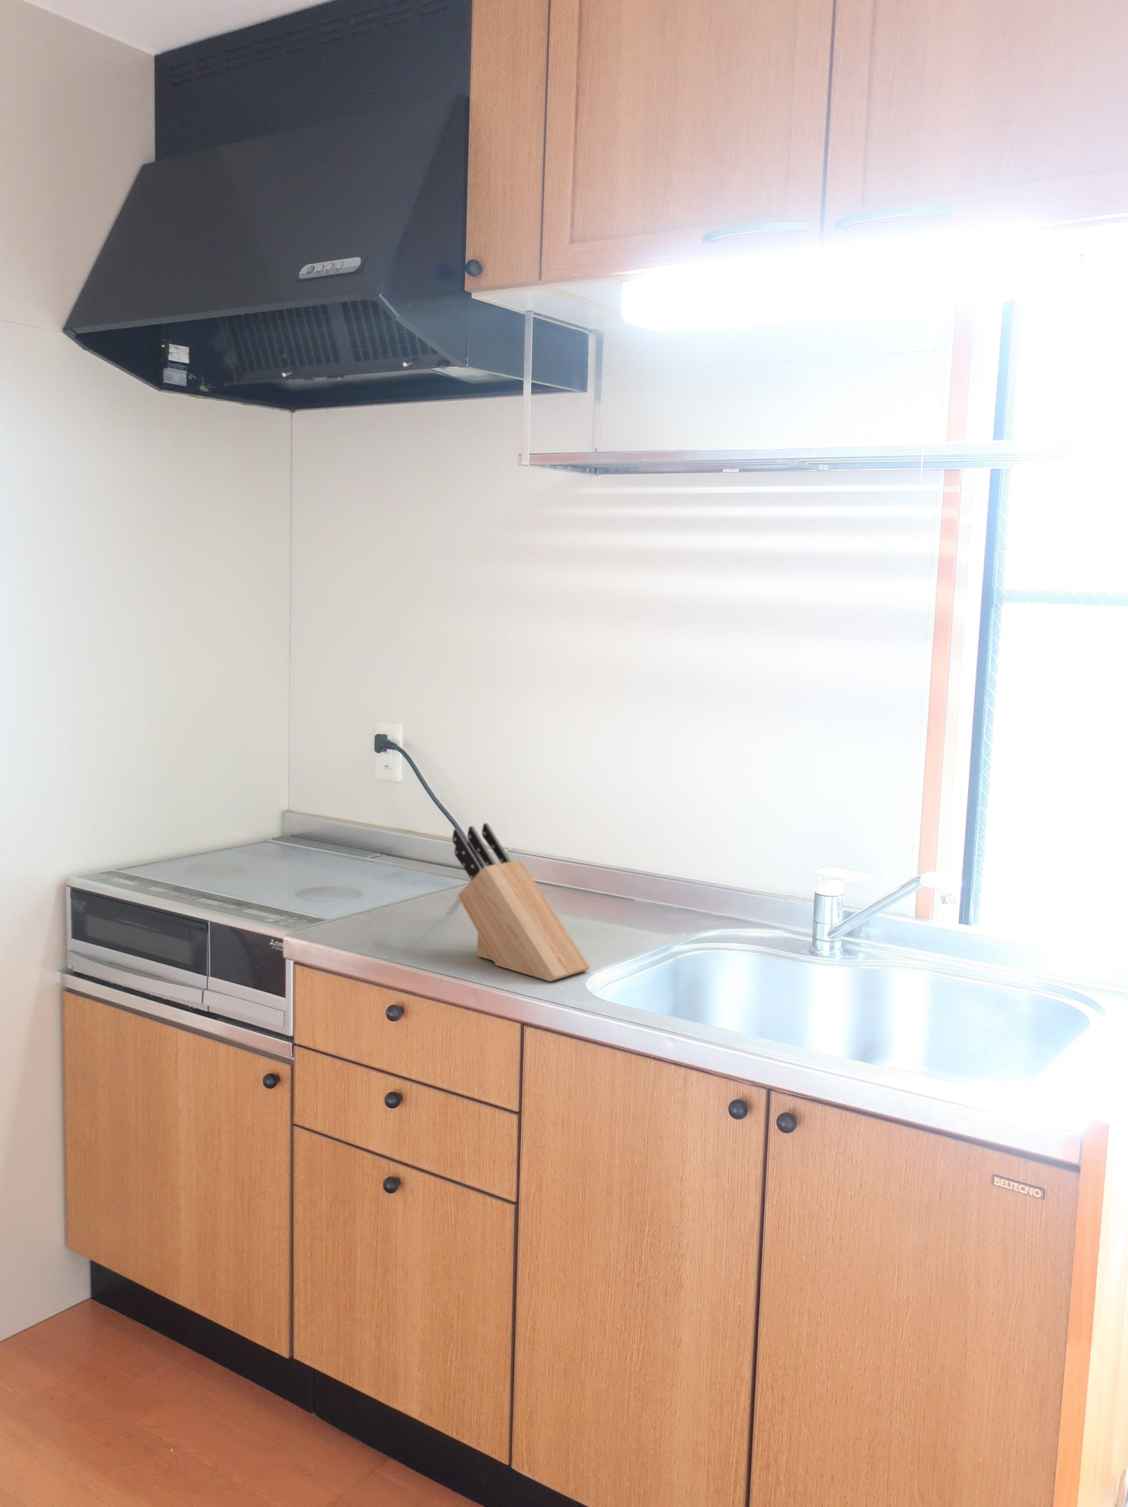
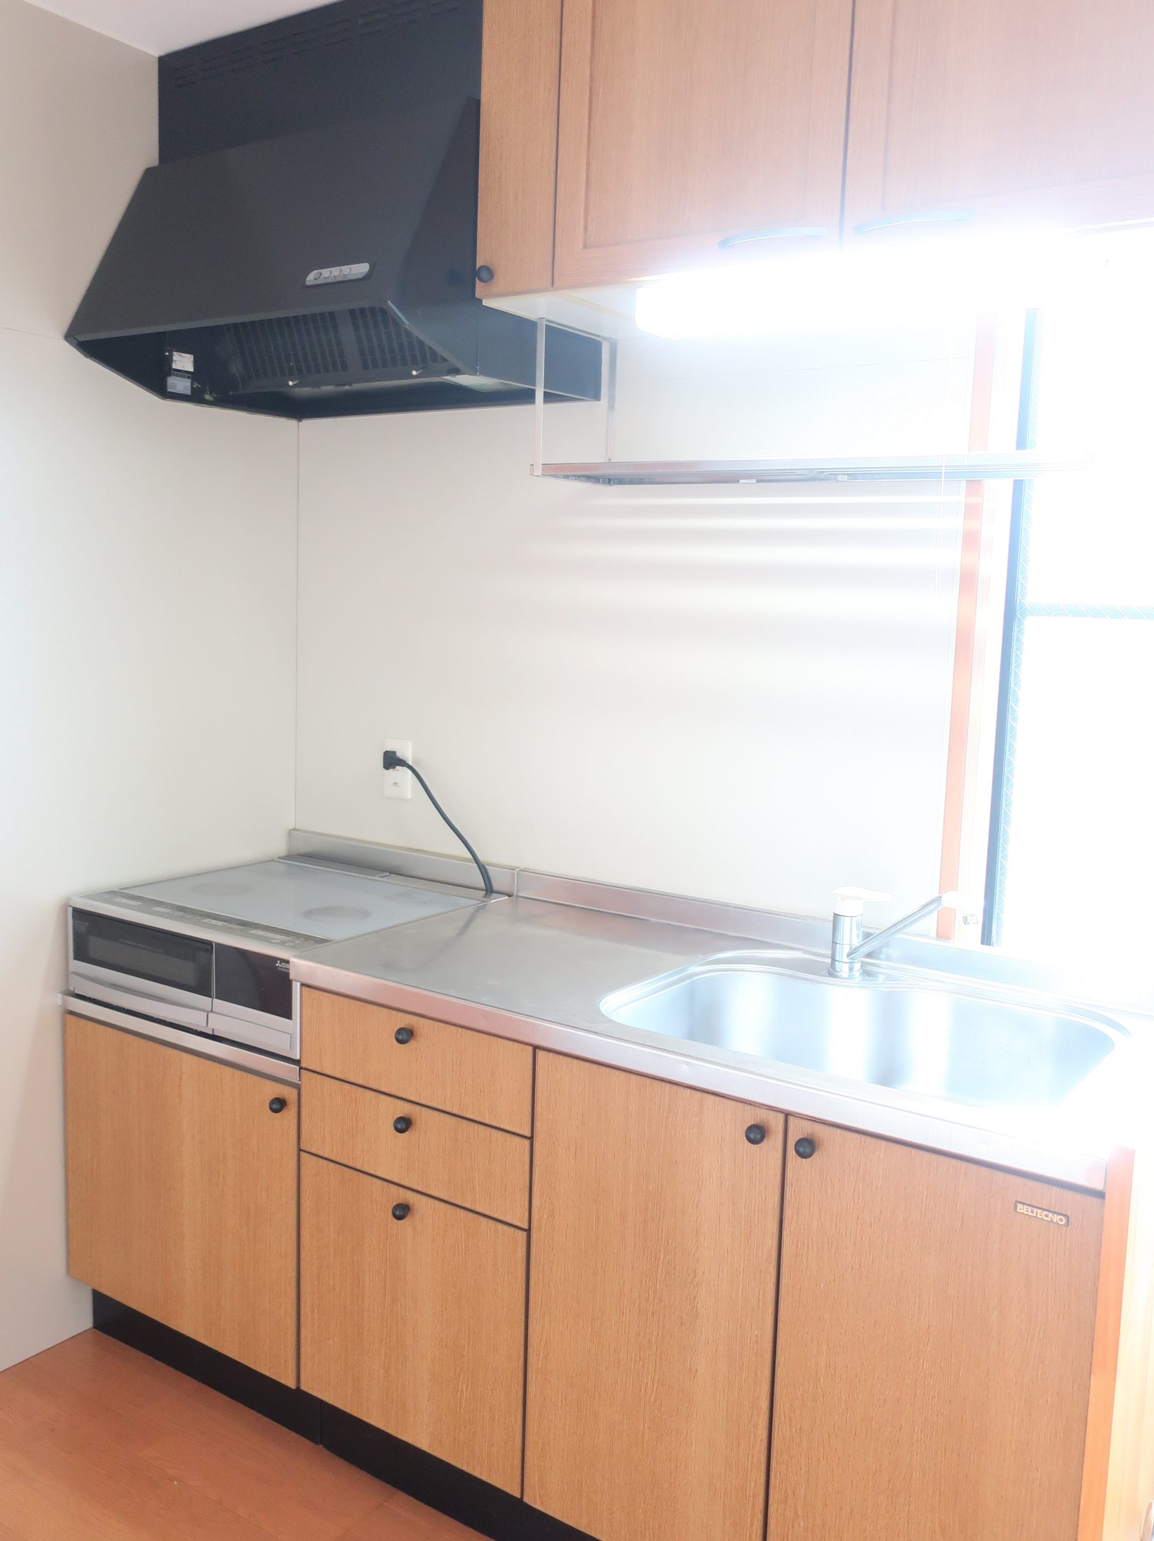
- knife block (514, 898)
